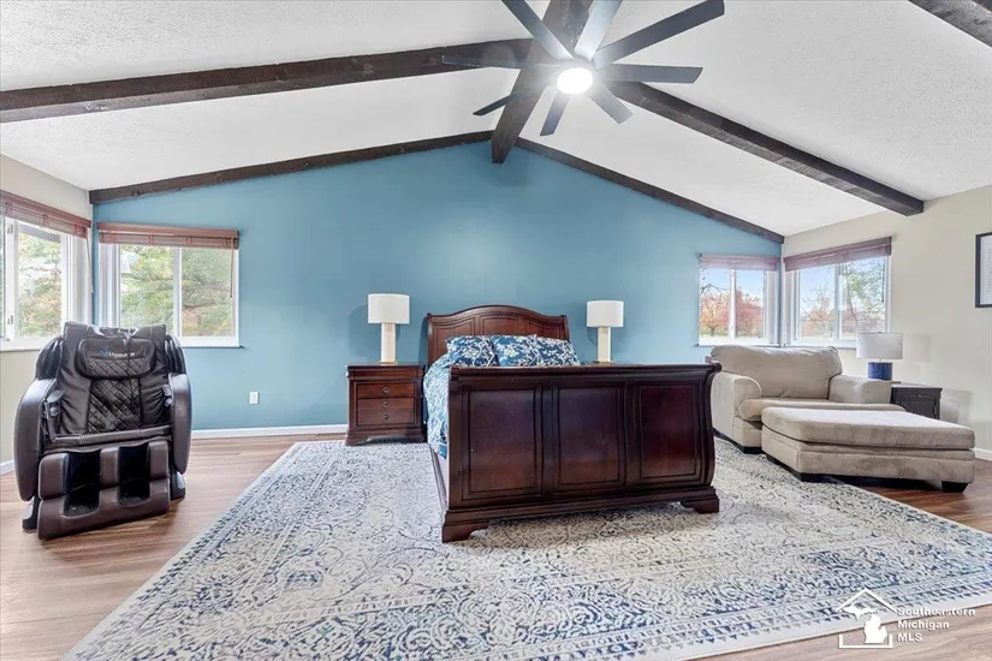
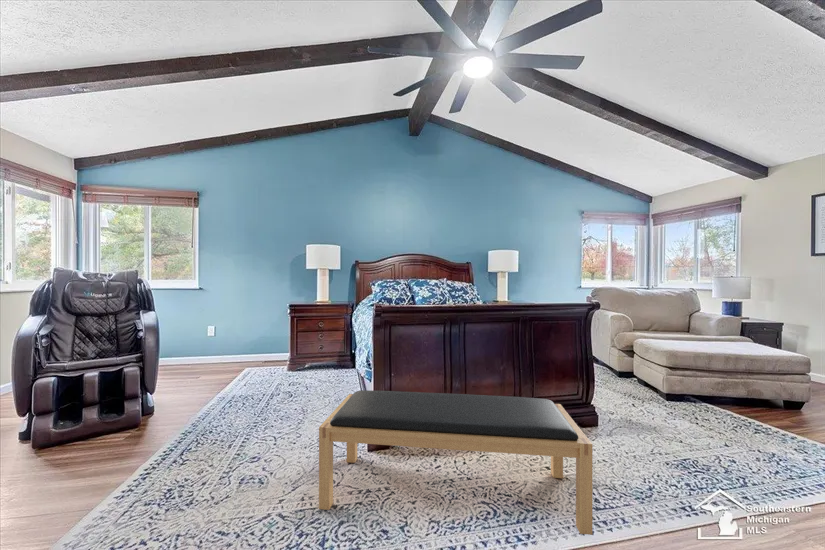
+ bench (449, 447)
